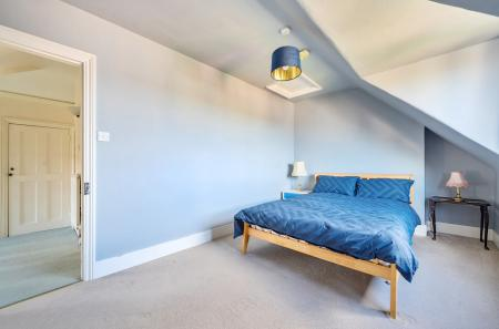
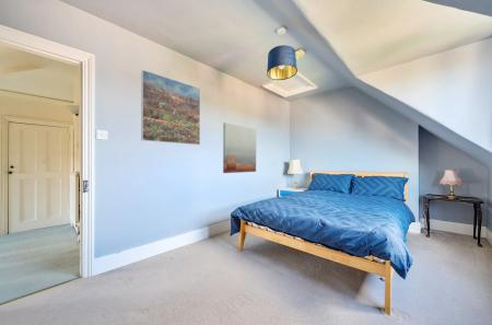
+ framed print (173, 111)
+ wall art (241, 149)
